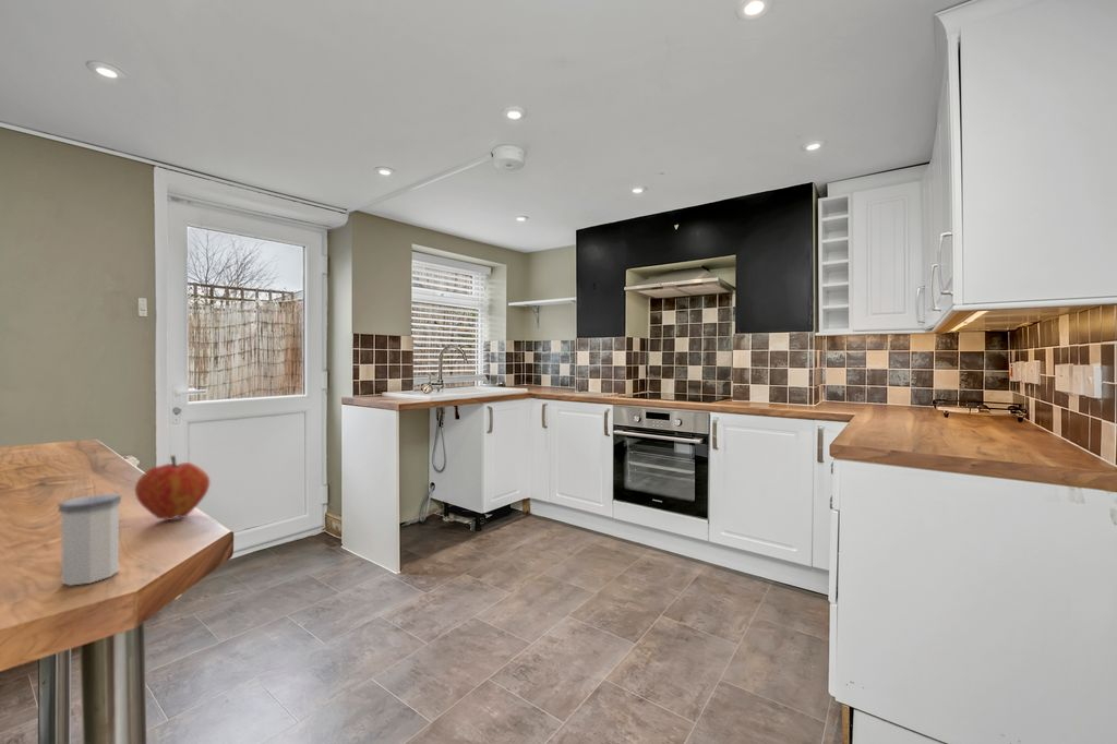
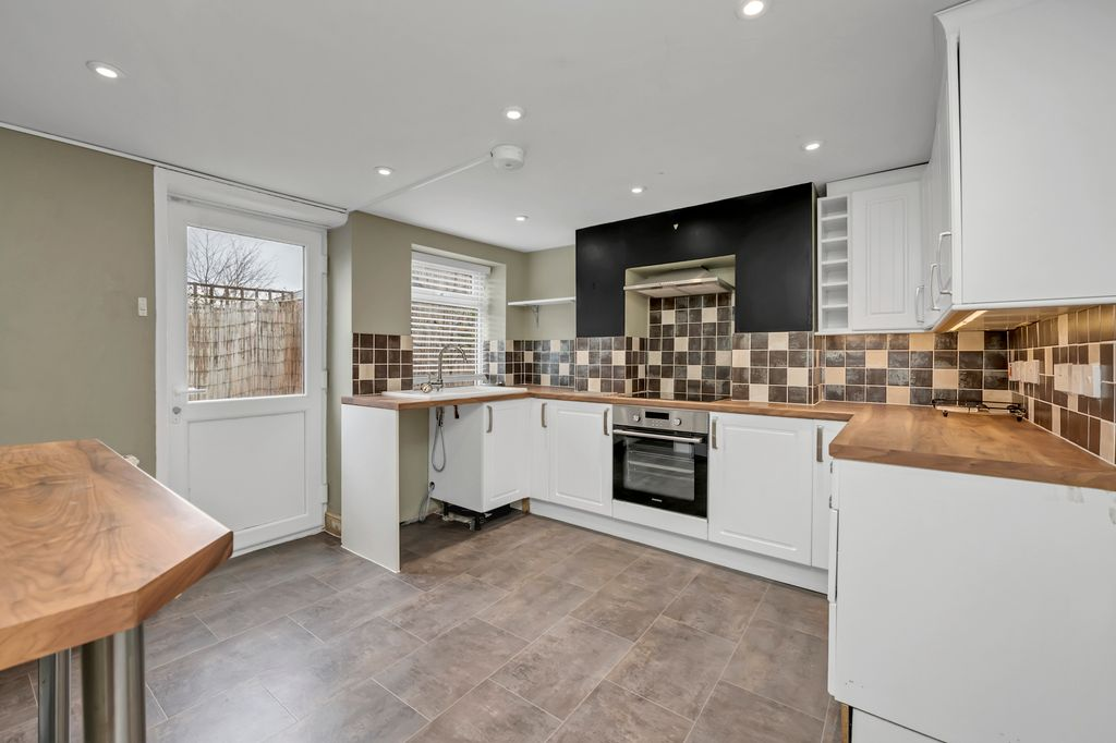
- salt shaker (91, 538)
- fruit (173, 487)
